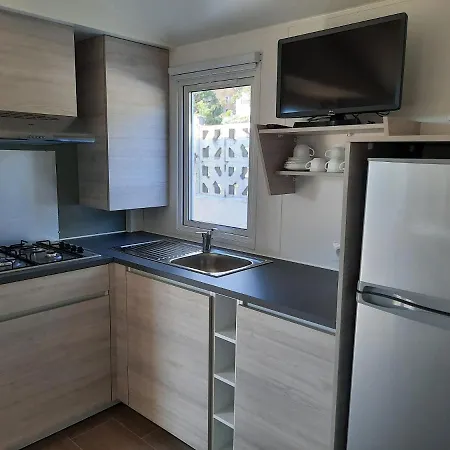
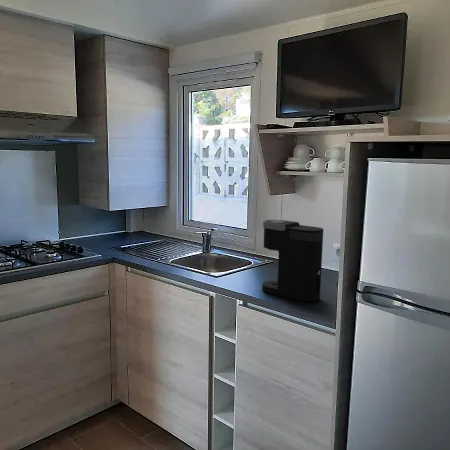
+ coffee maker (290, 259)
